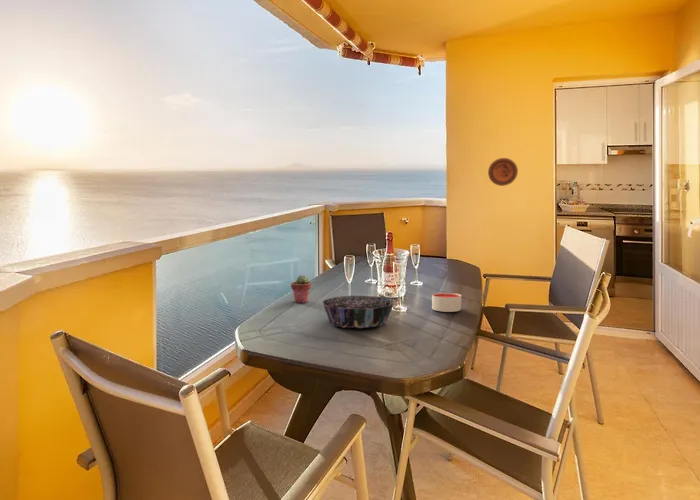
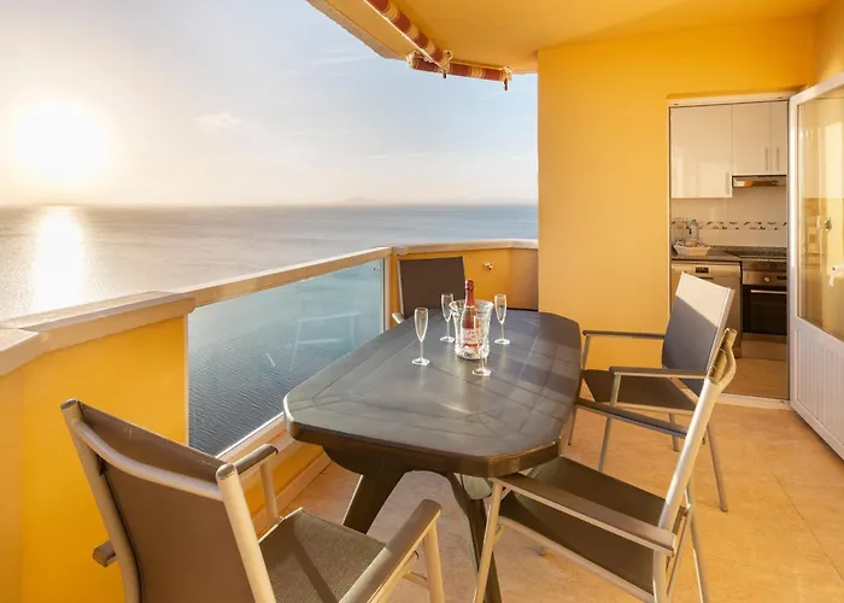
- potted succulent (301, 288)
- decorative plate (502, 171)
- decorative bowl (358, 311)
- candle (446, 301)
